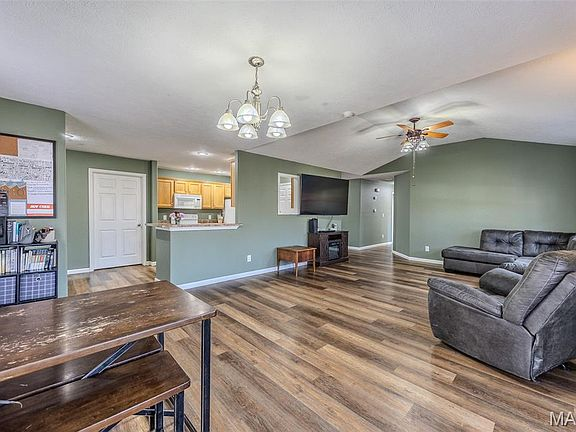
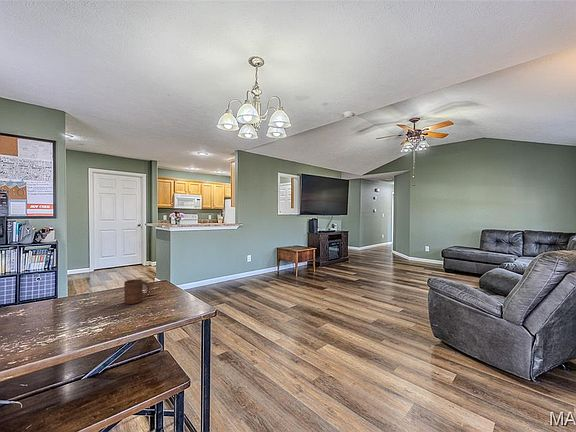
+ cup (136, 291)
